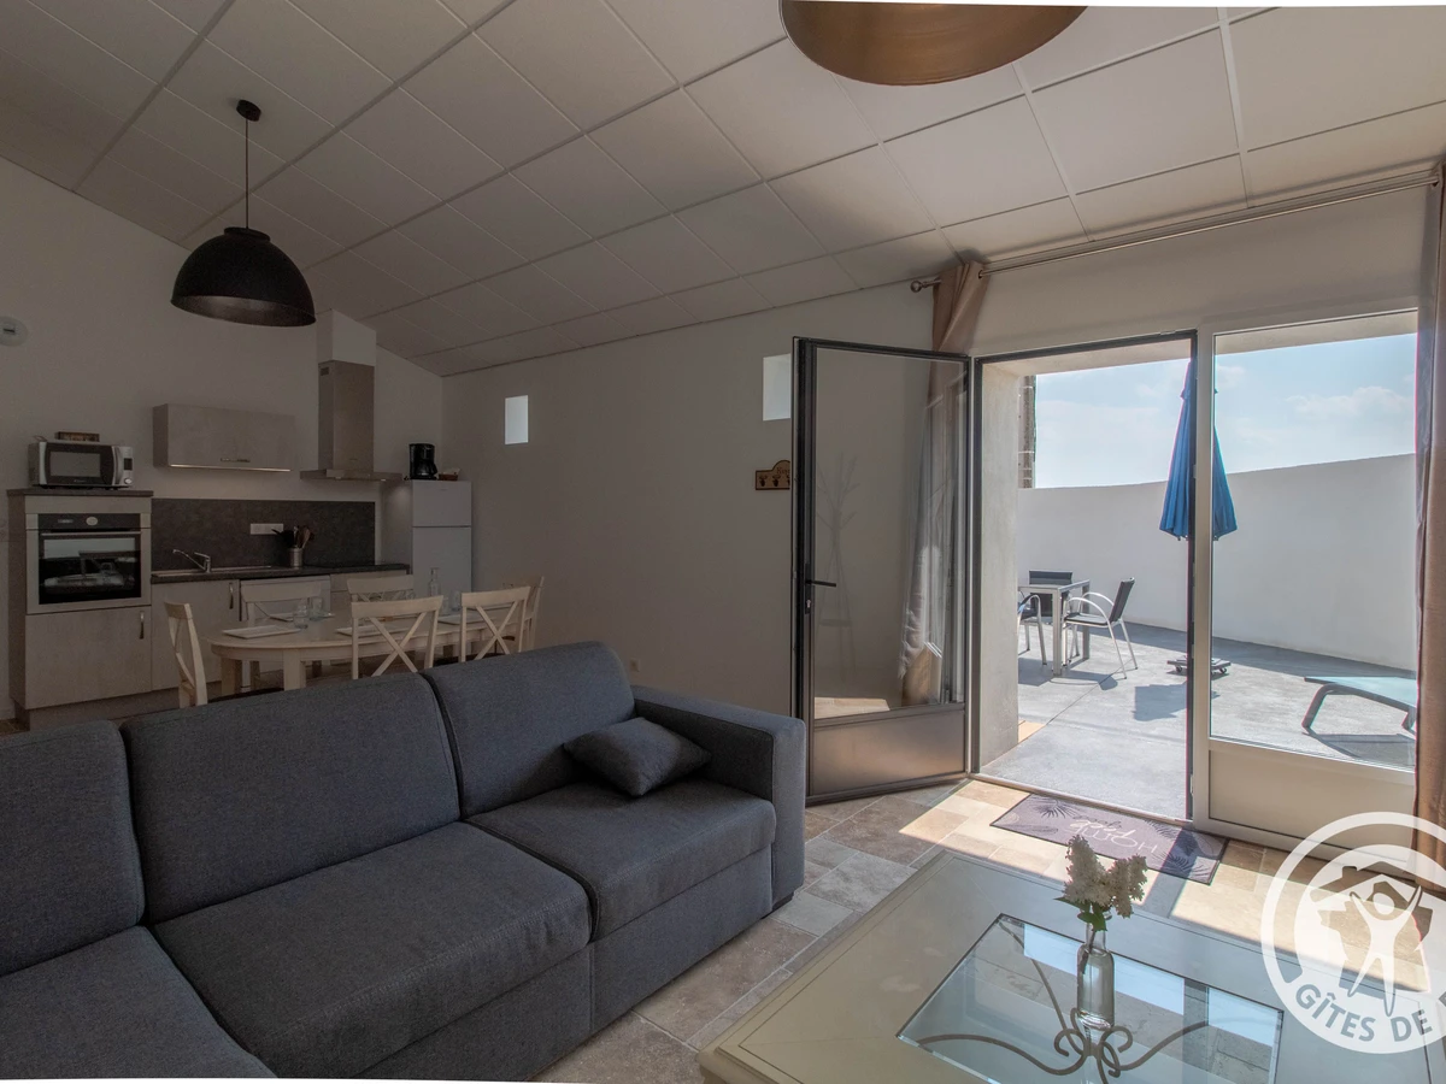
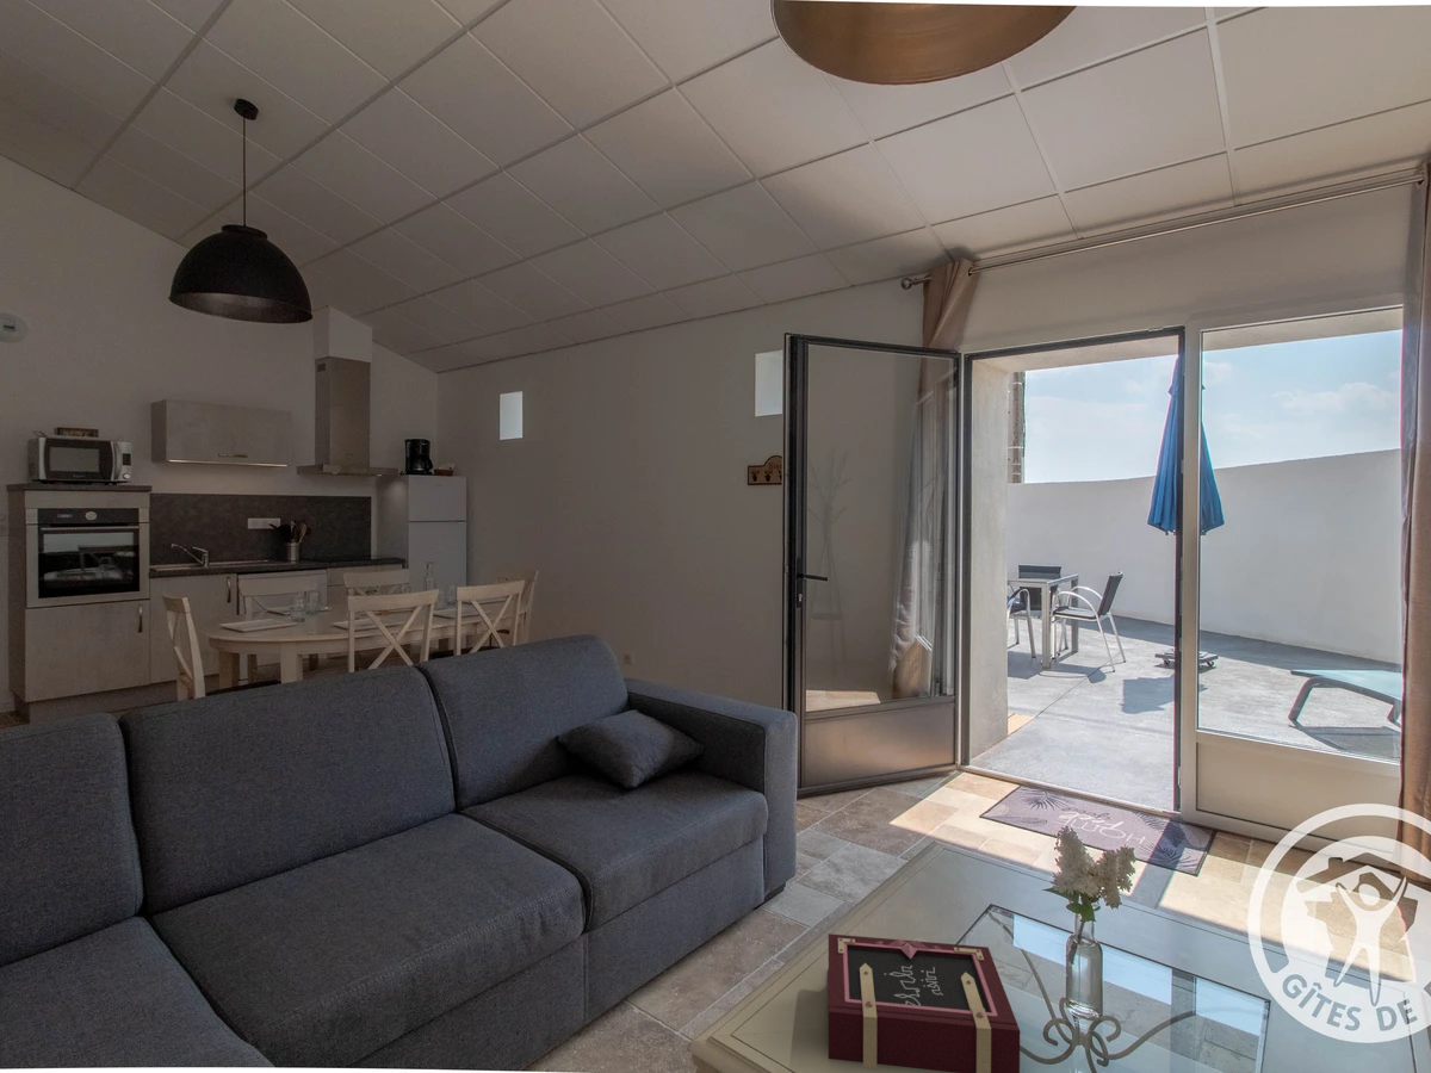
+ book (913, 998)
